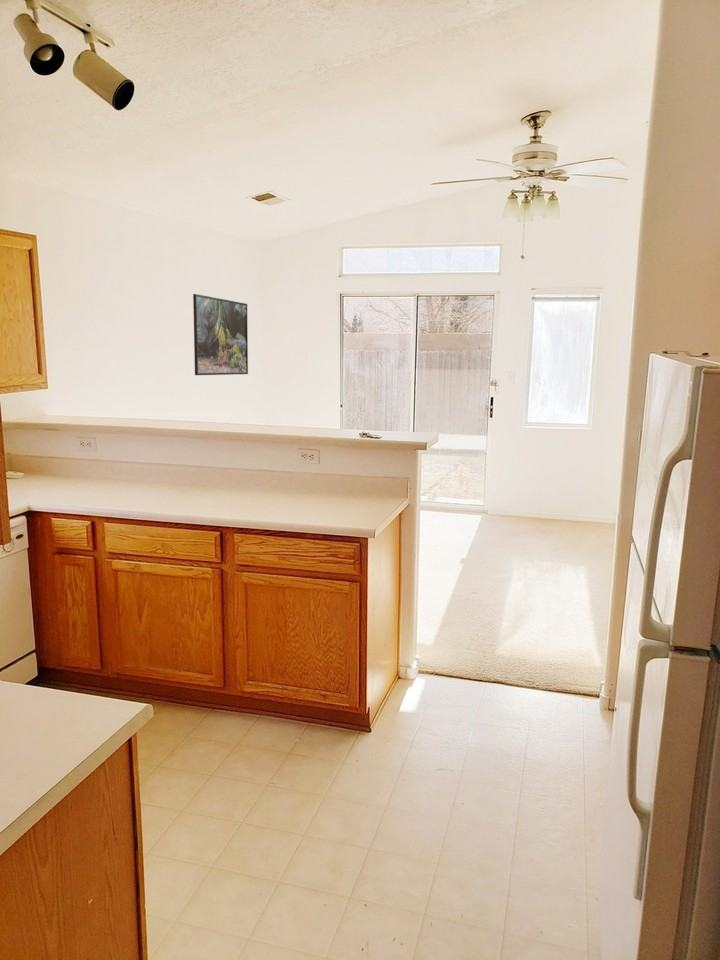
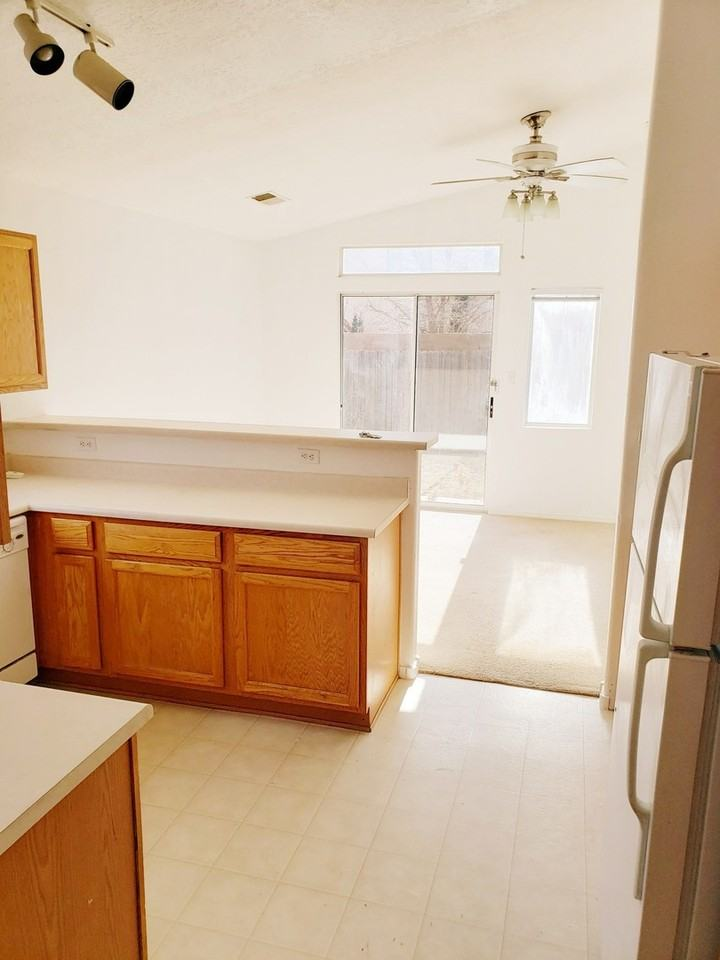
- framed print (222, 337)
